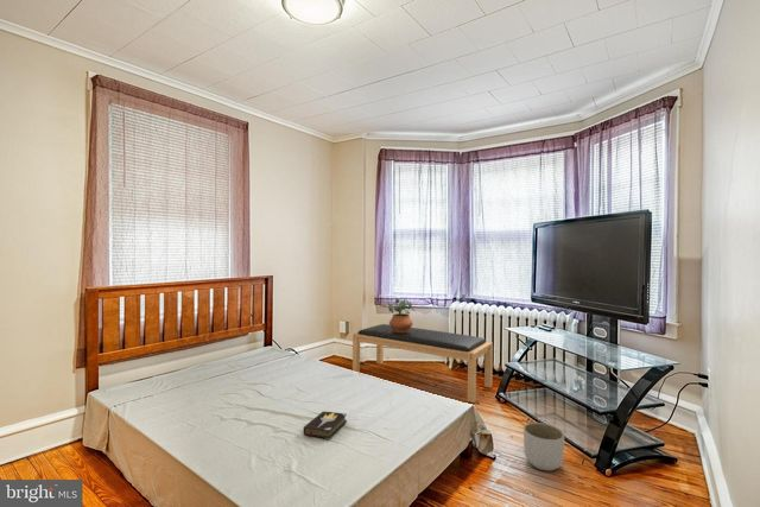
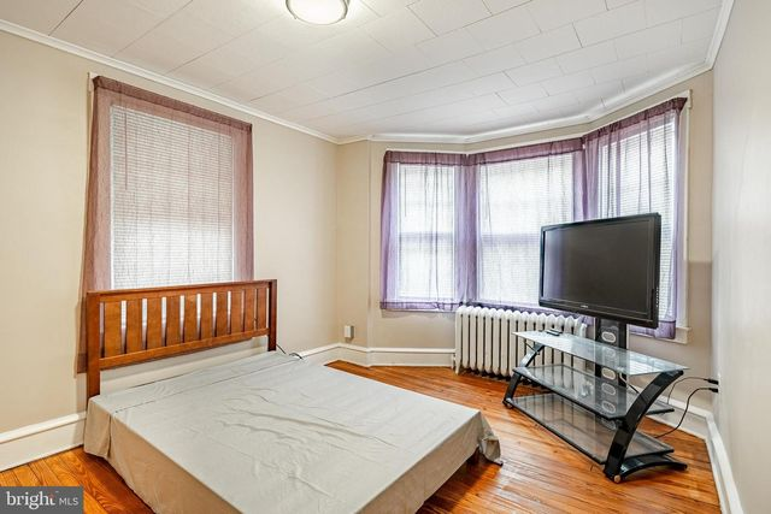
- potted plant (401, 313)
- hardback book (325, 423)
- bench (419, 351)
- planter (543, 448)
